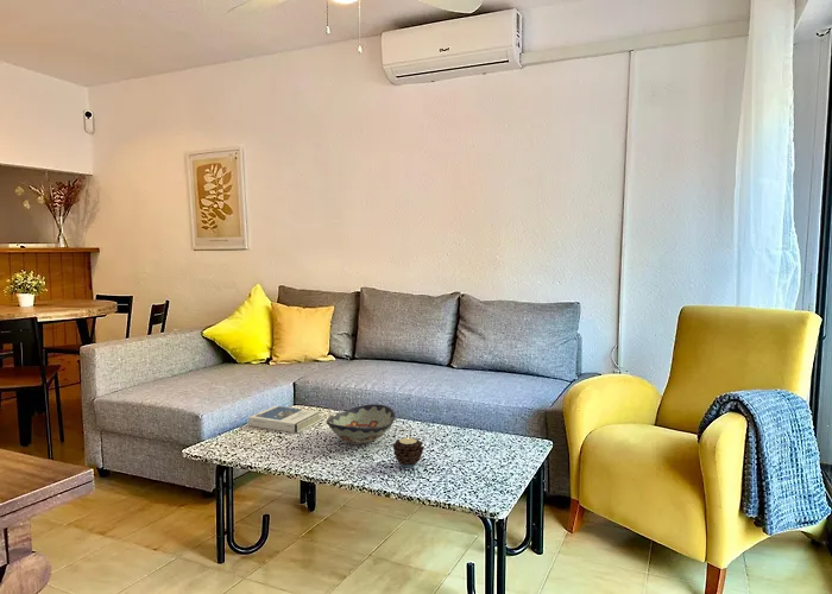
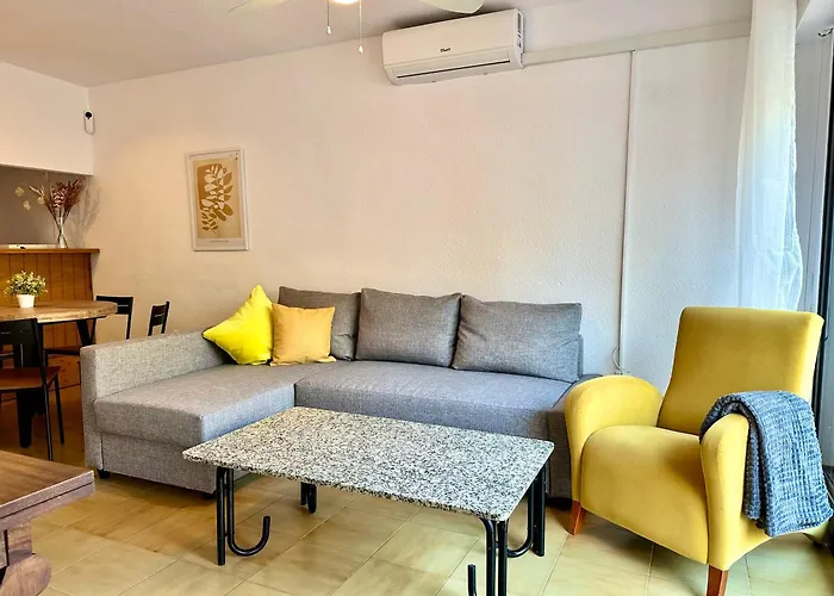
- hardback book (285, 418)
- decorative bowl (361, 426)
- candle (408, 449)
